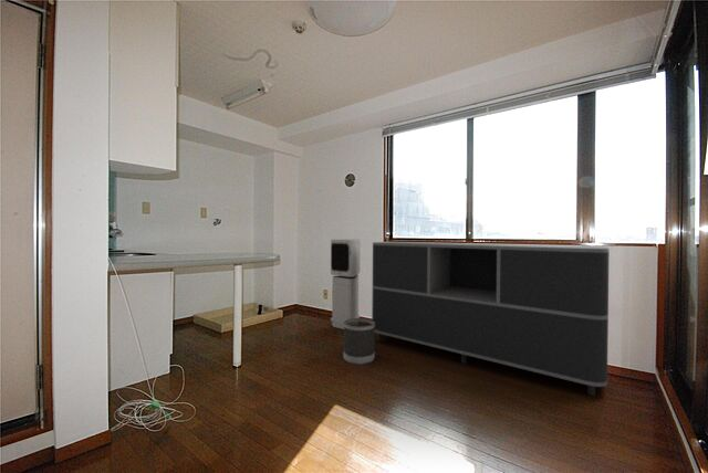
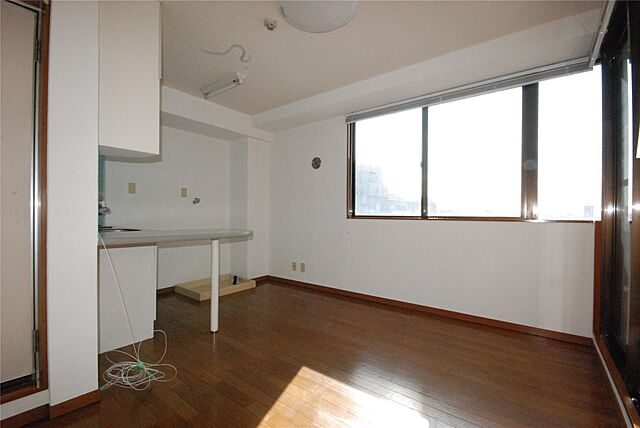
- wastebasket (358, 339)
- sideboard (470, 299)
- air purifier (350, 282)
